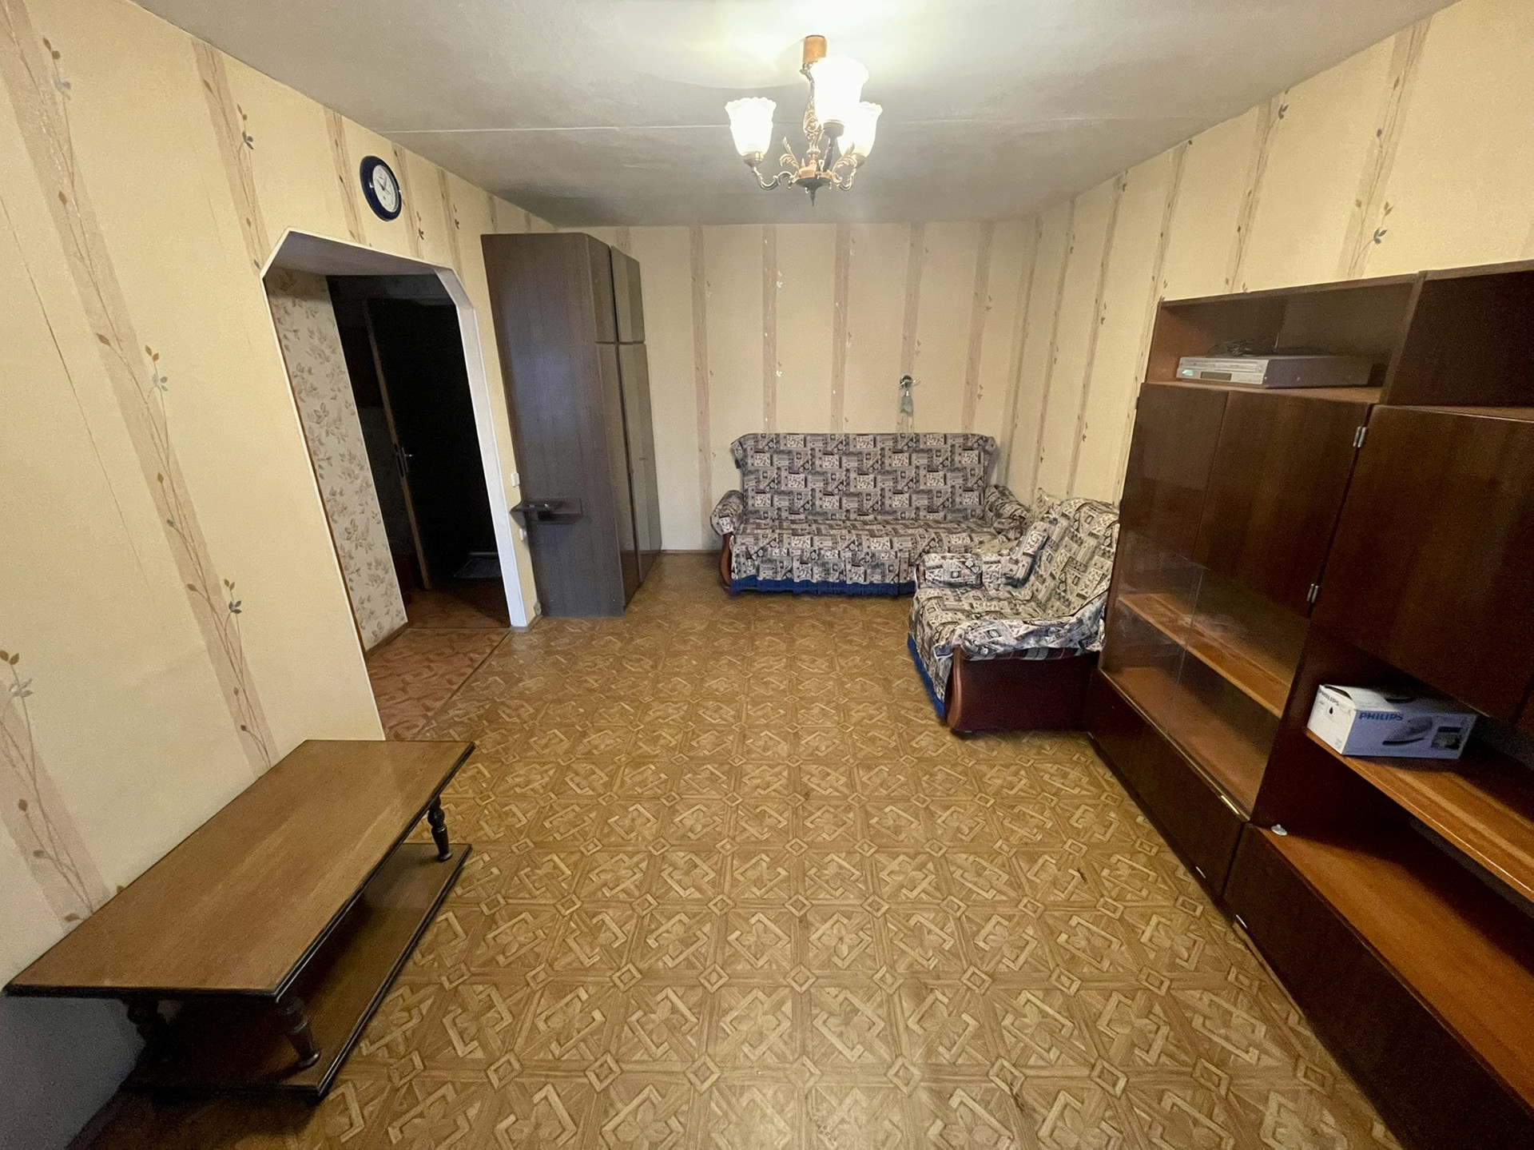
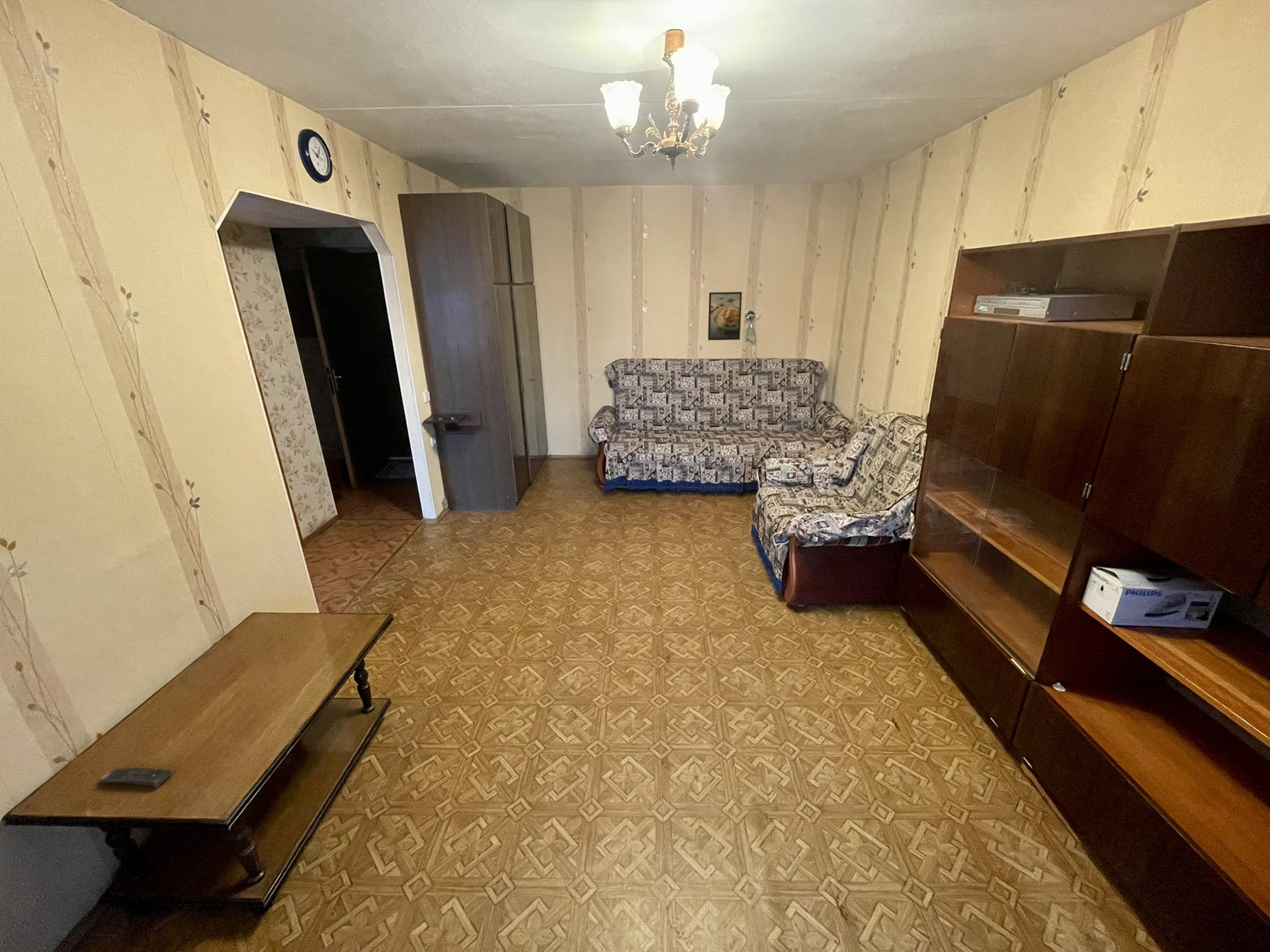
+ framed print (724, 316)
+ remote control (134, 777)
